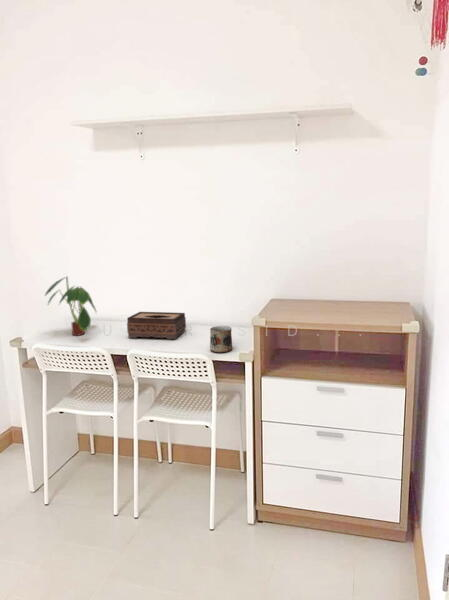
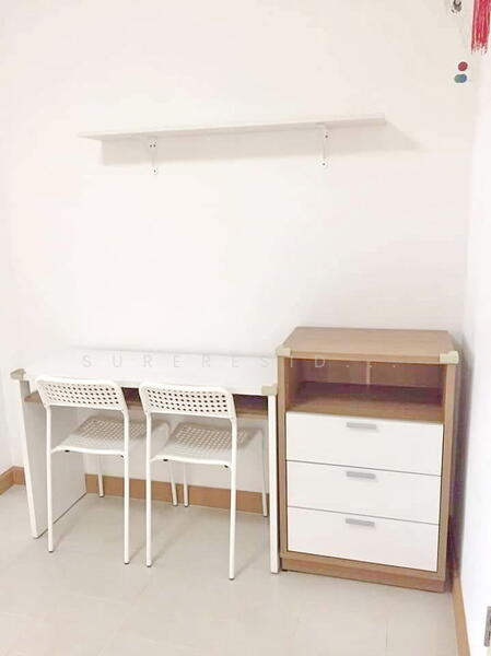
- mug (220, 338)
- tissue box (157, 324)
- plant (75, 306)
